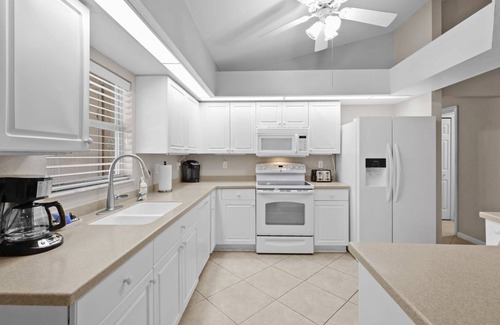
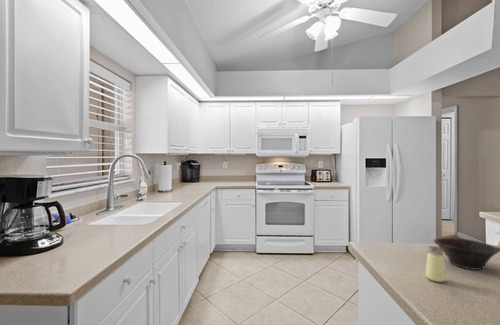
+ bowl (465, 253)
+ saltshaker (435, 262)
